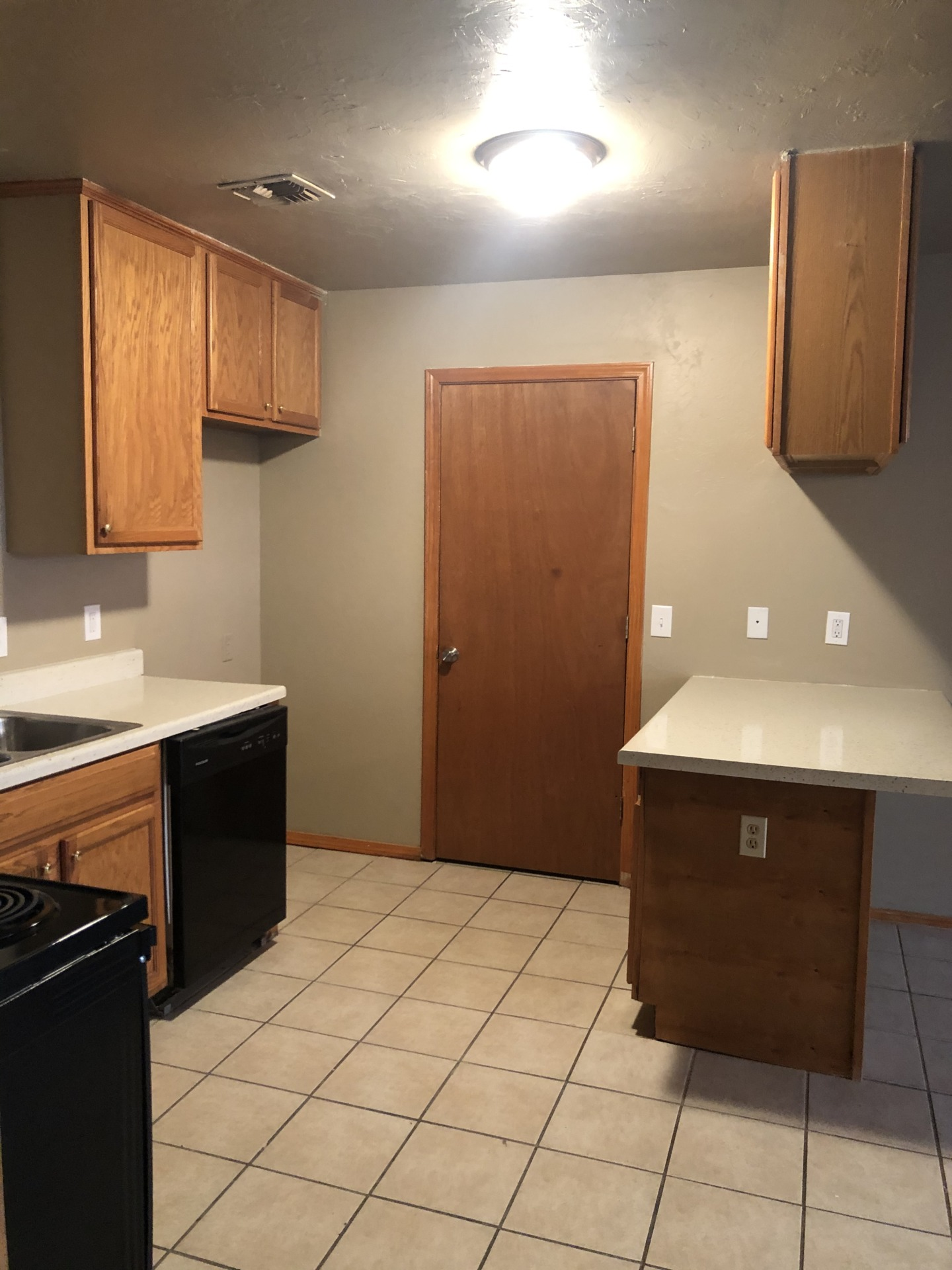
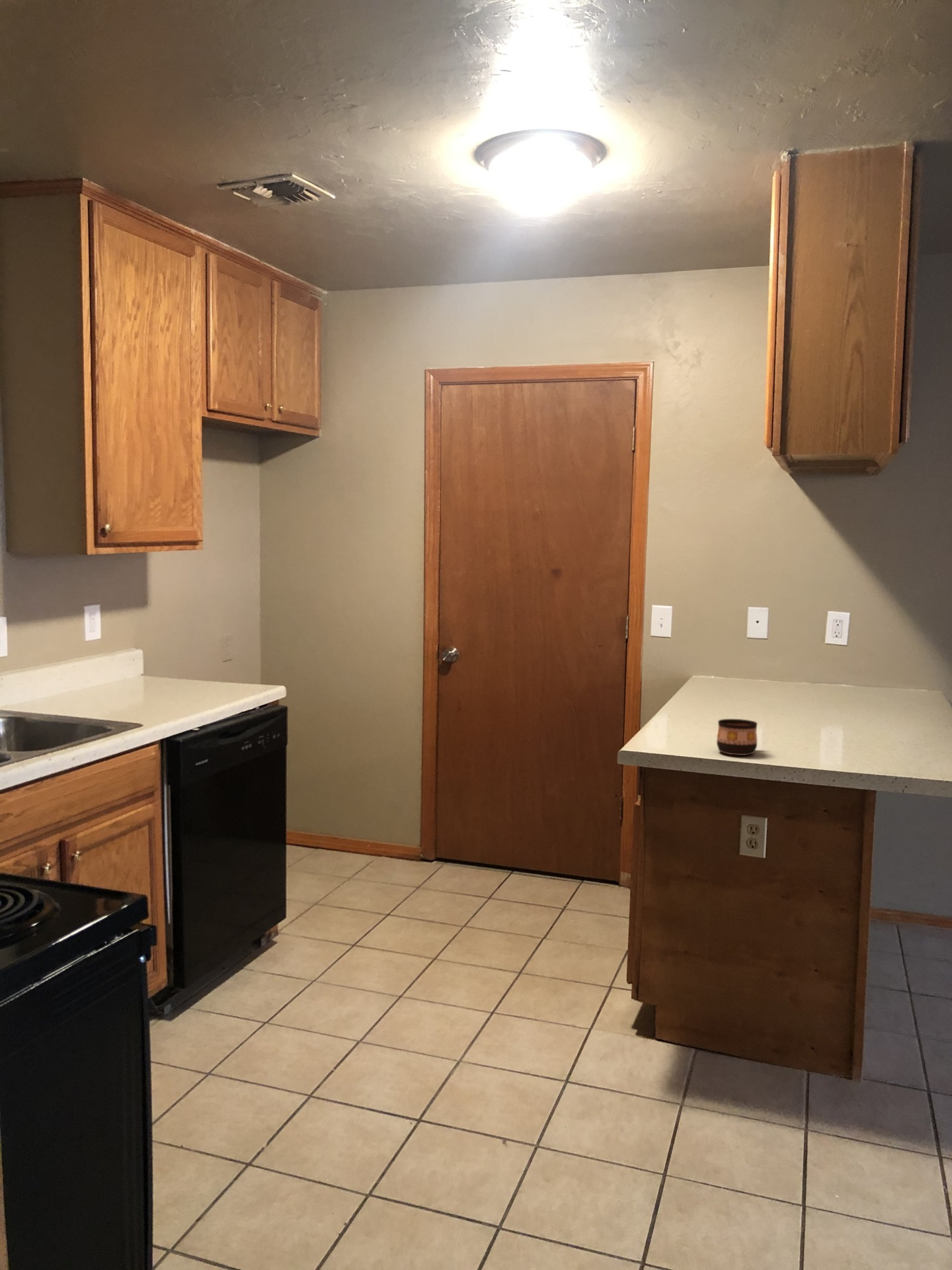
+ cup (739, 737)
